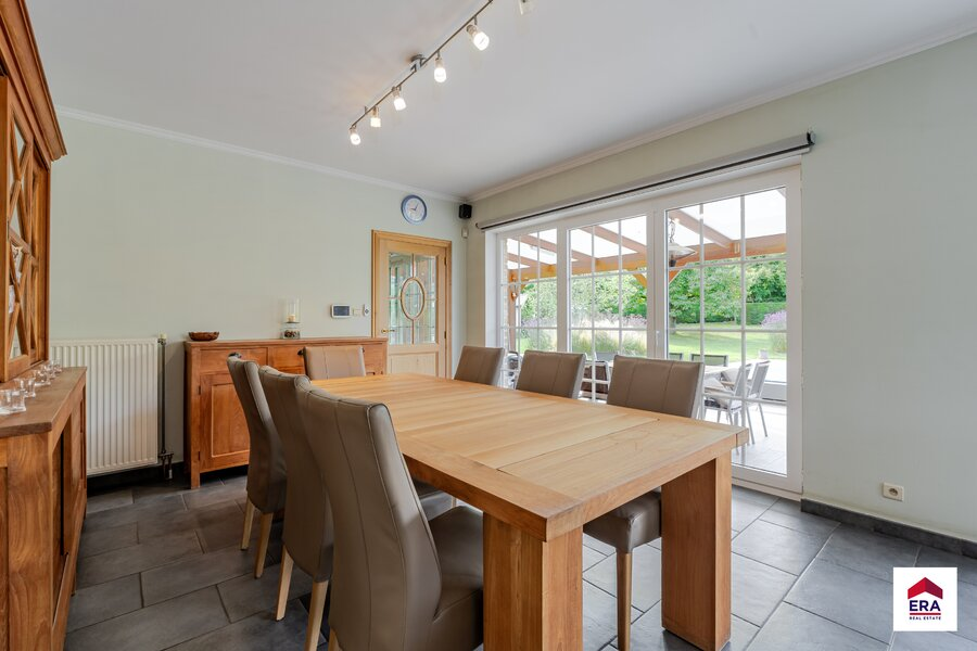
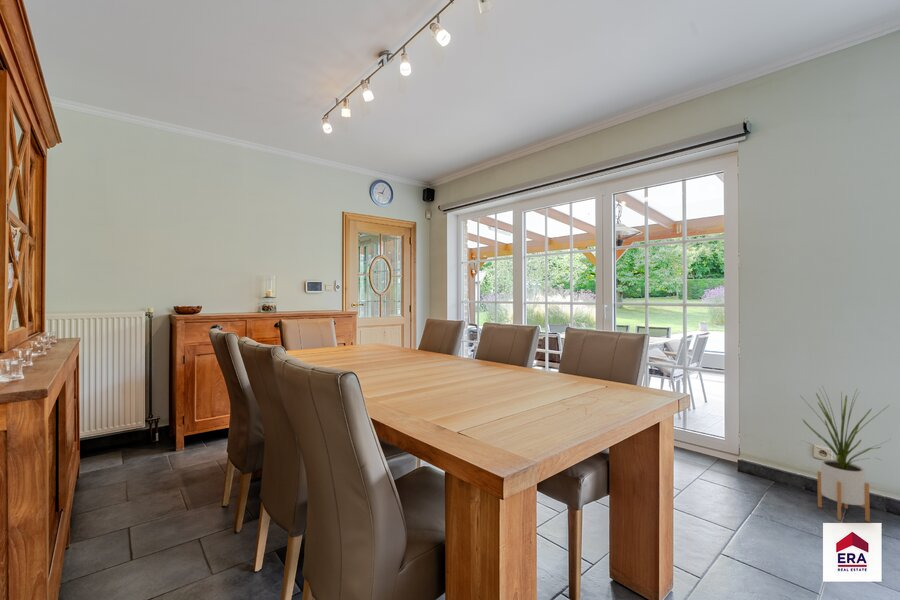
+ house plant (843, 450)
